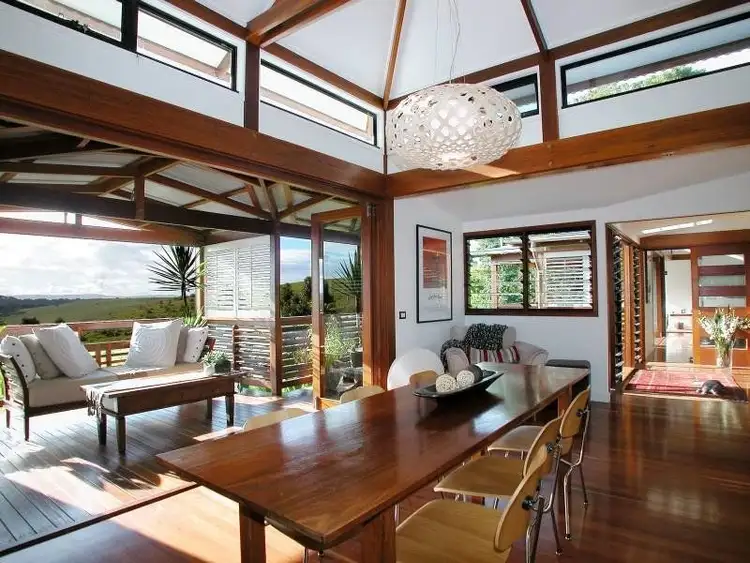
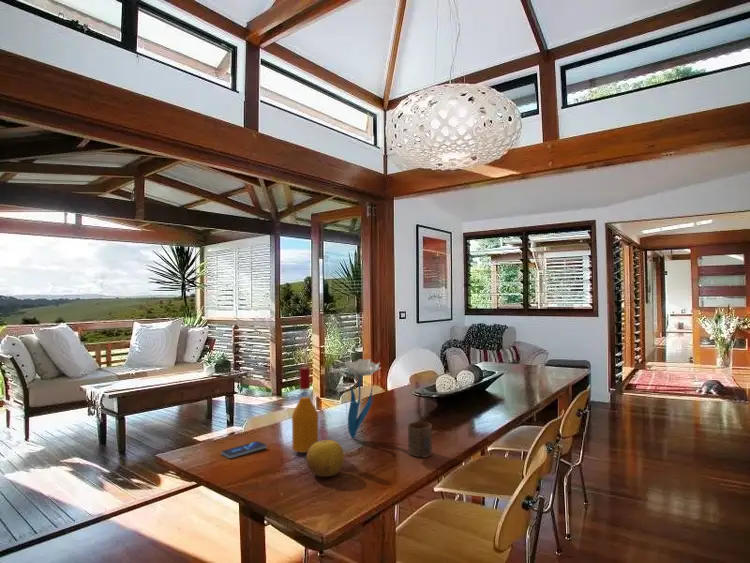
+ fruit (325, 457)
+ cup (420, 439)
+ smartphone (244, 449)
+ flower (359, 398)
+ wine bottle (305, 409)
